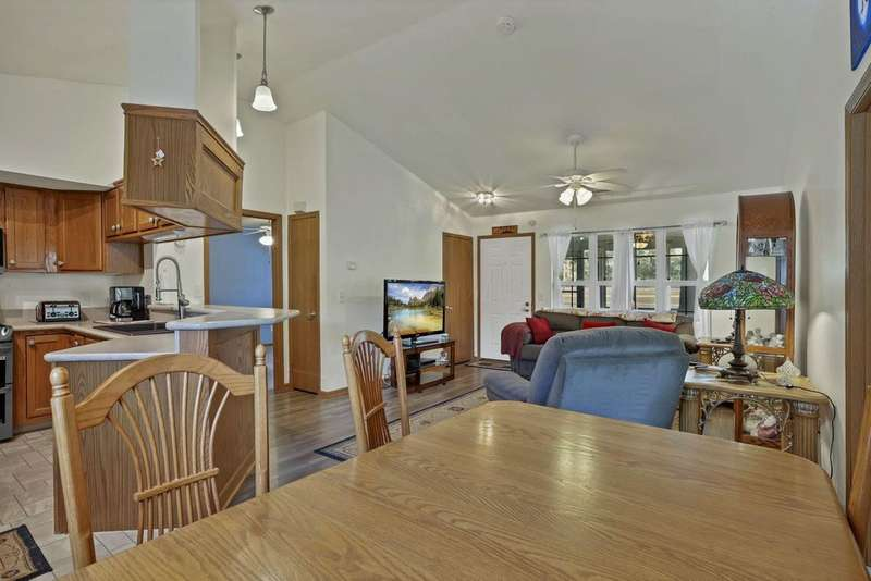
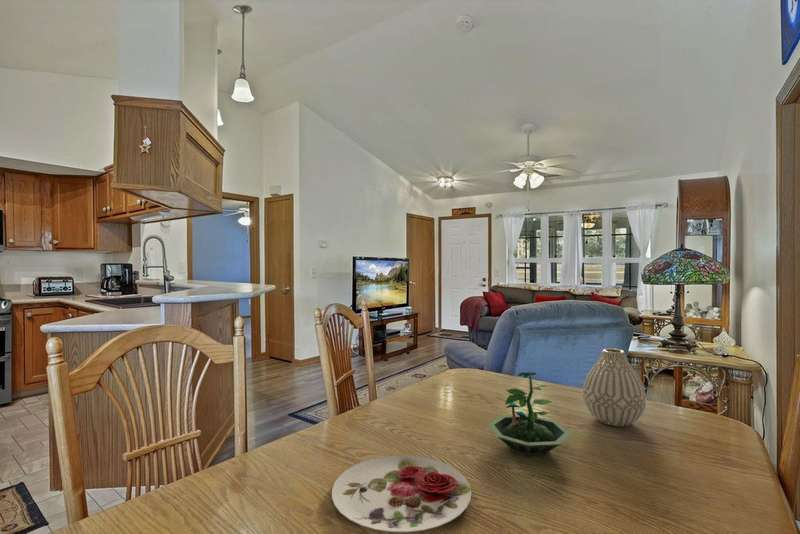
+ terrarium (530, 385)
+ vase (613, 385)
+ plate (401, 486)
